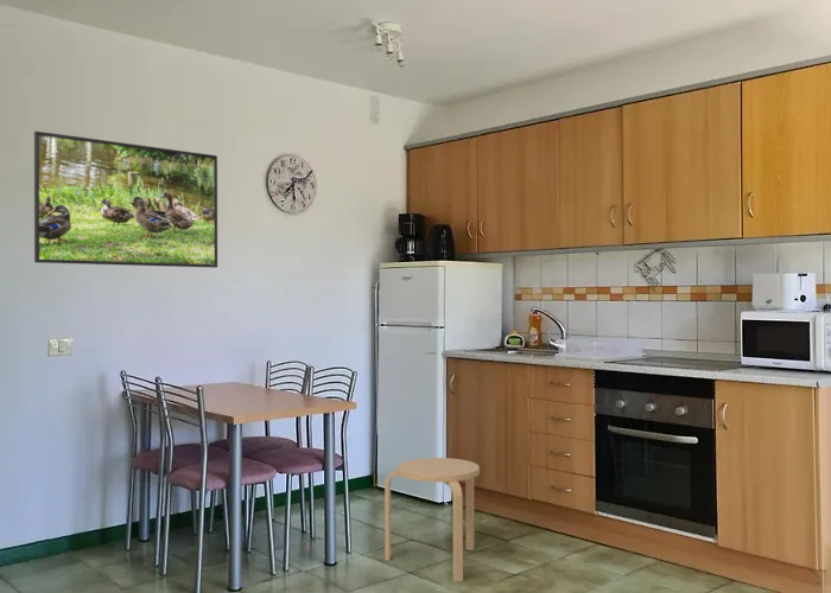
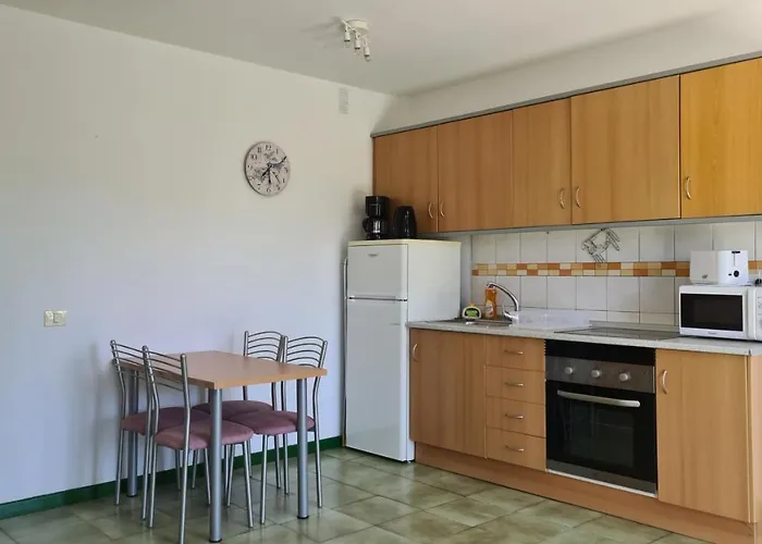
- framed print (133, 204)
- stool (453, 516)
